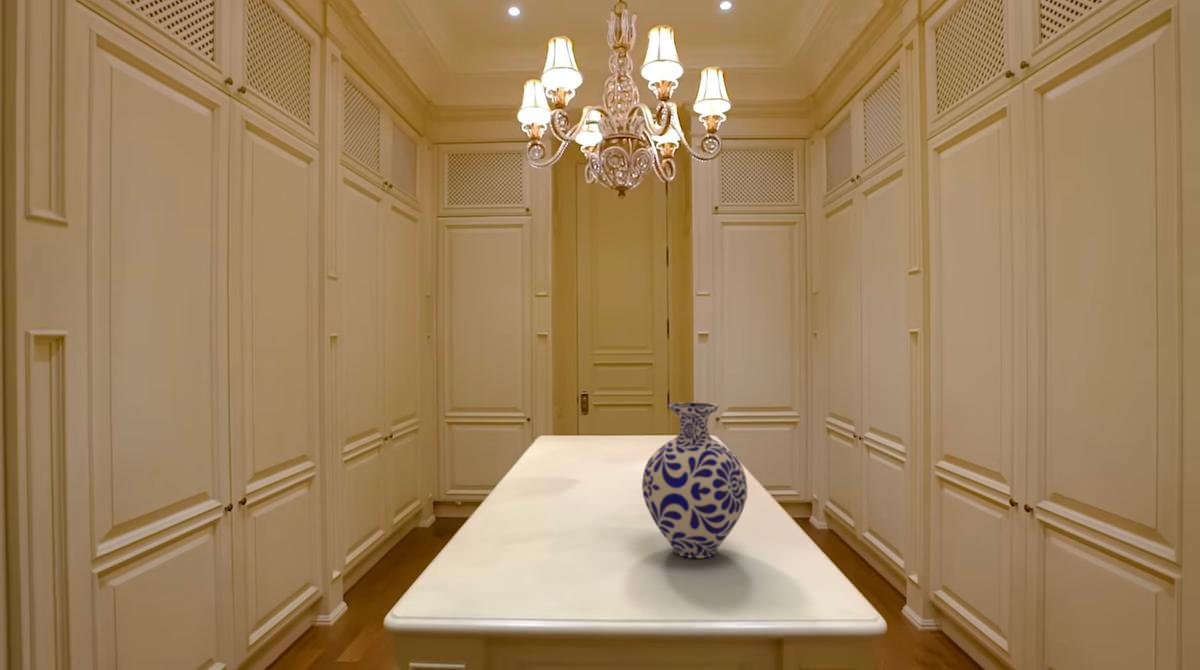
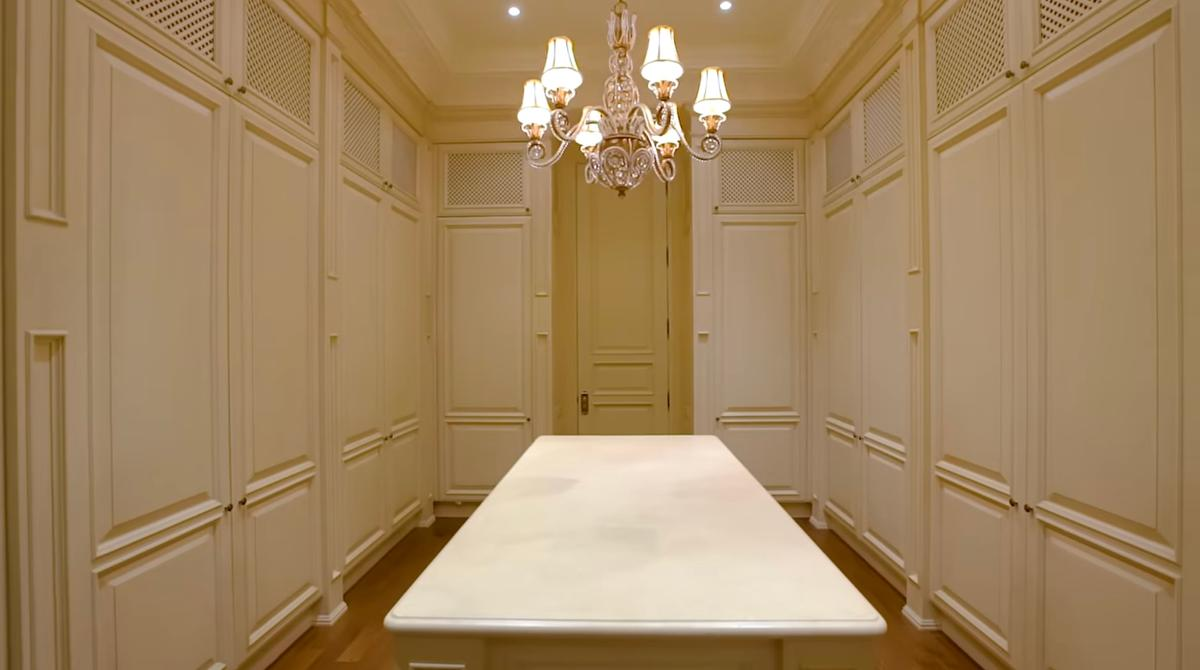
- vase (694, 477)
